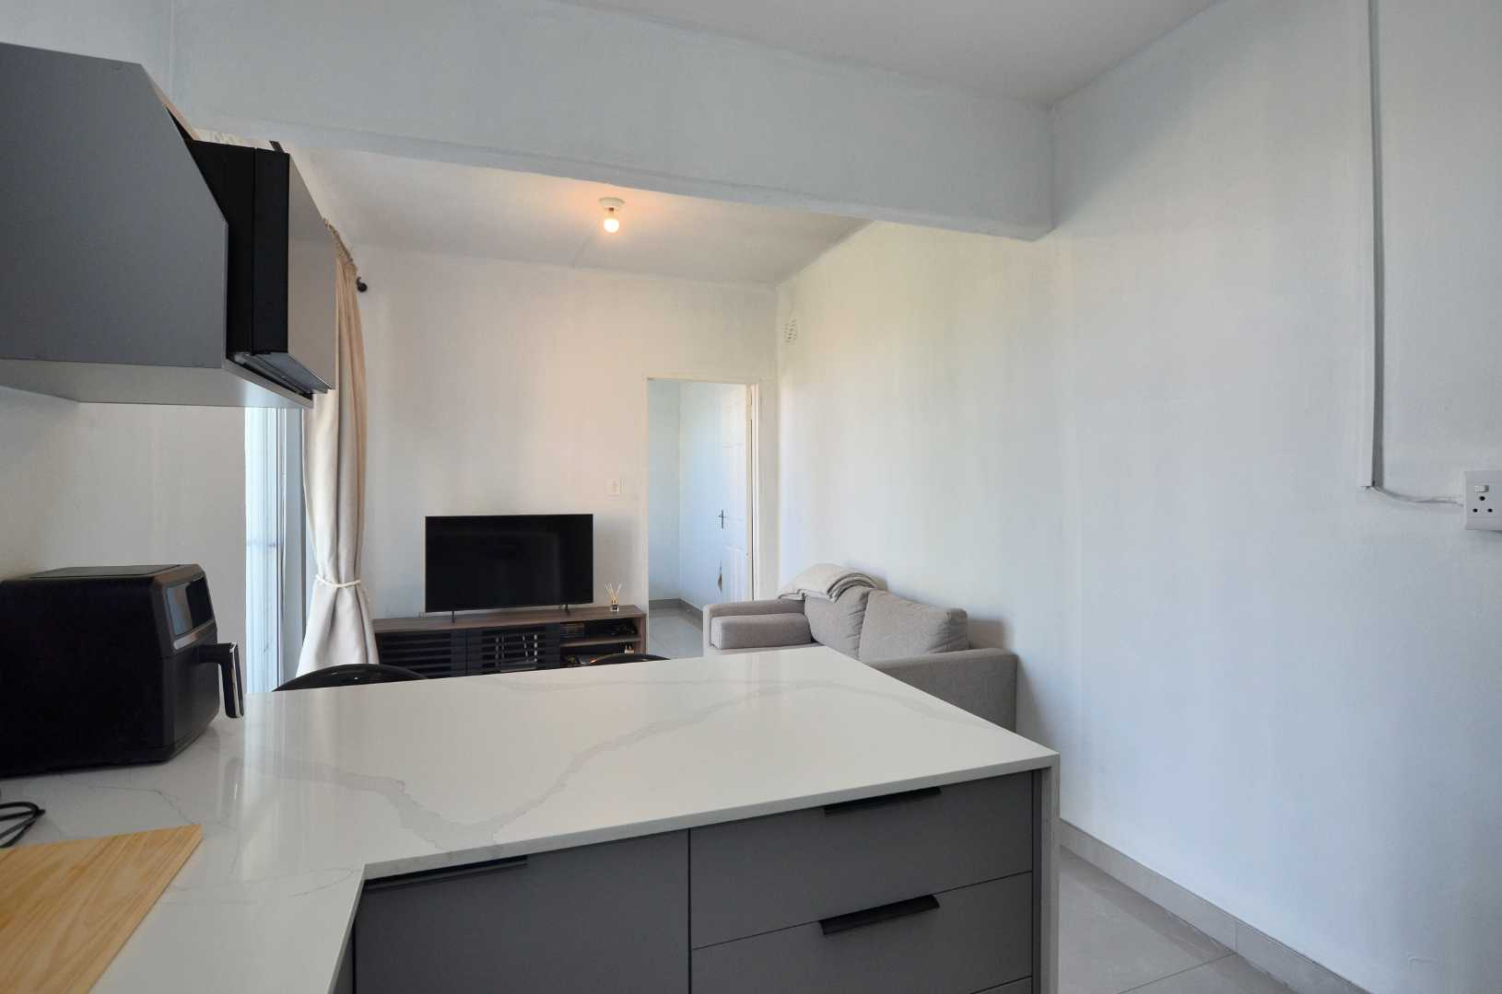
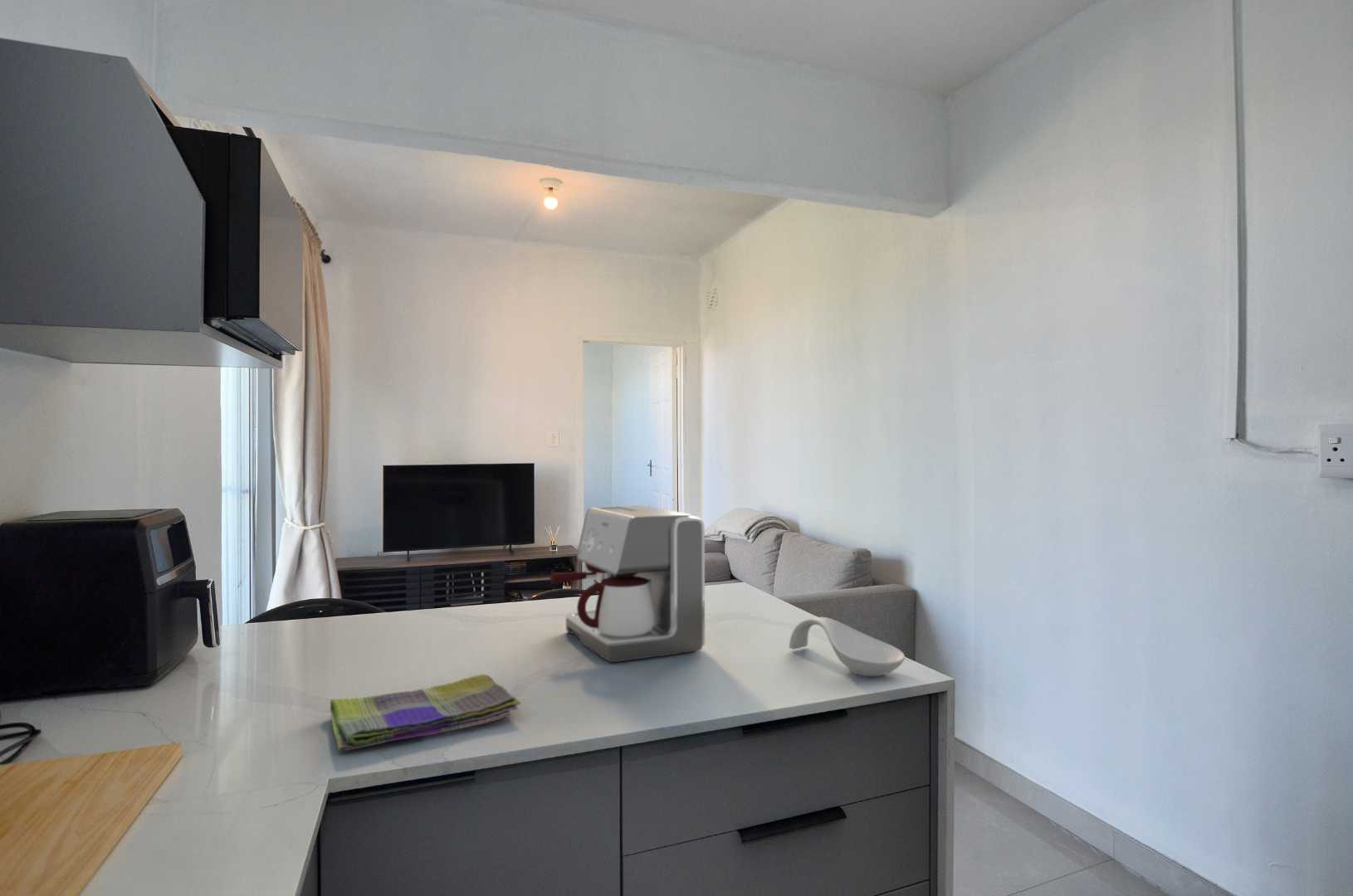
+ dish towel (424, 706)
+ spoon rest (843, 644)
+ coffee maker (633, 575)
